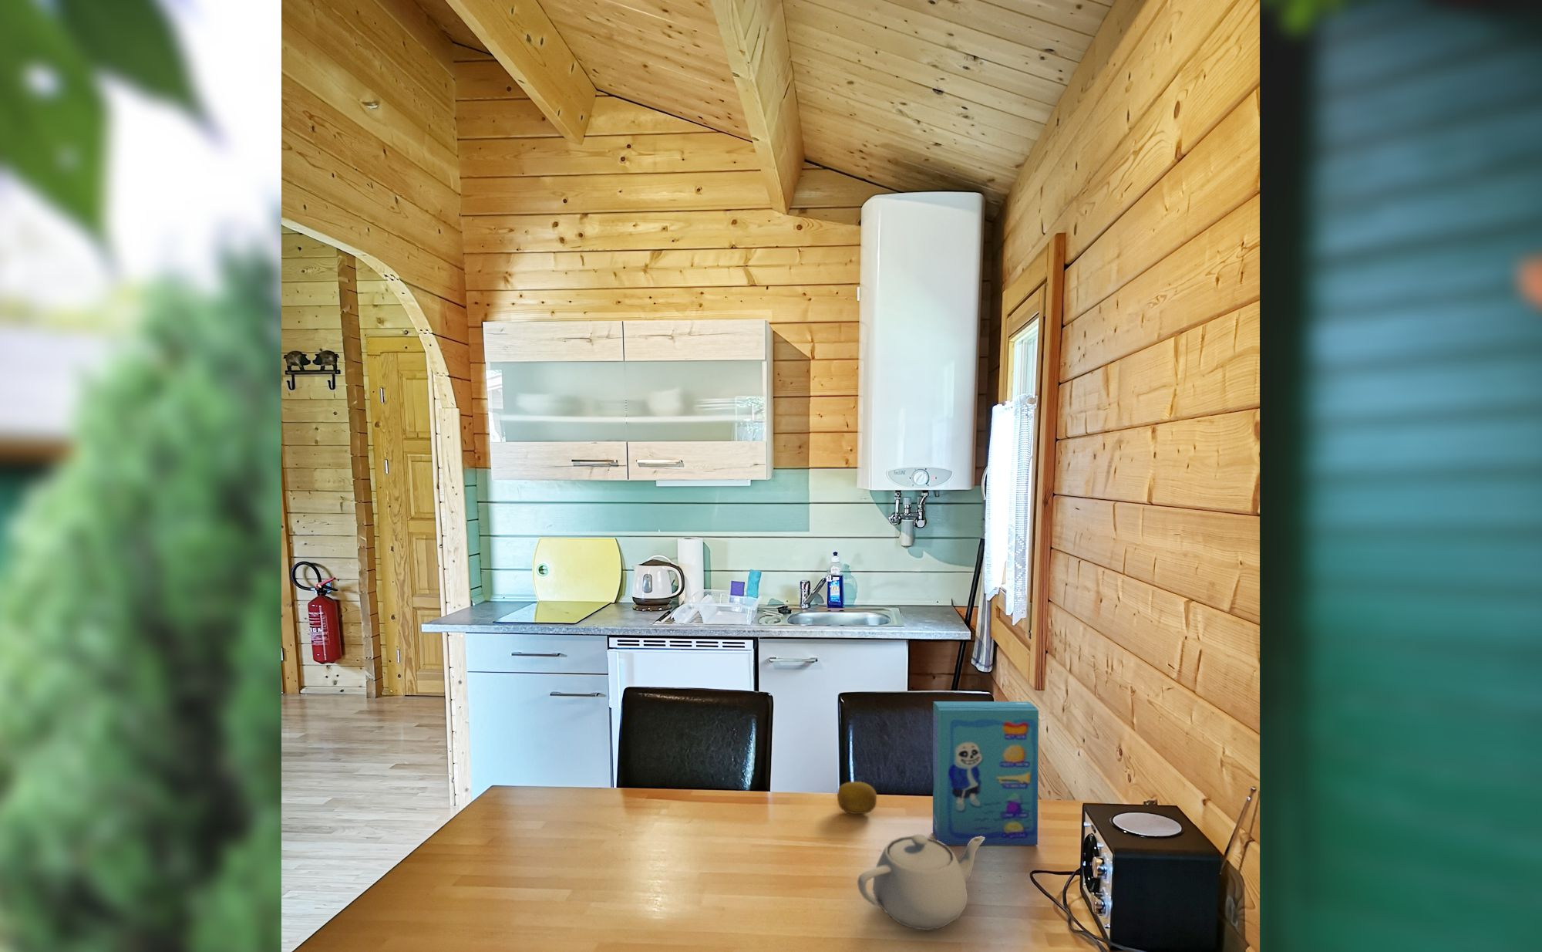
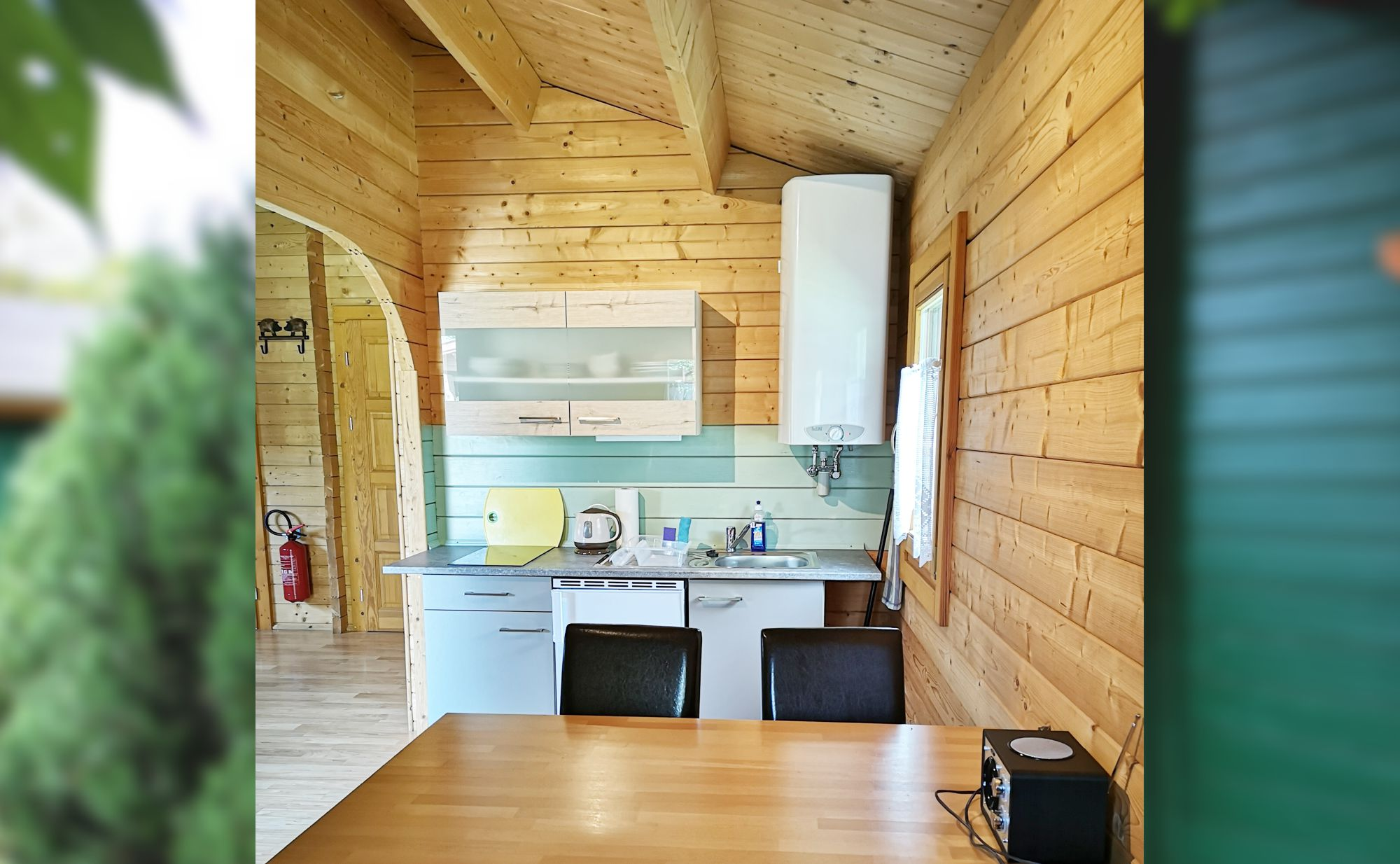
- teapot (921, 872)
- cereal box (985, 770)
- fruit (857, 798)
